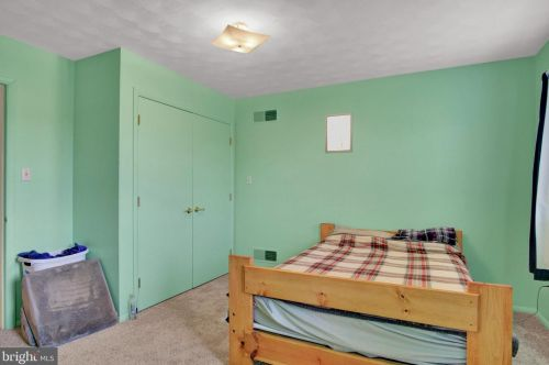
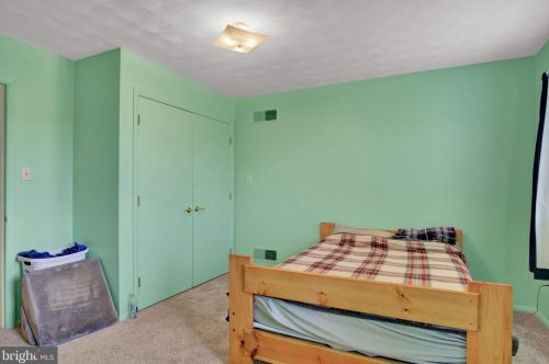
- wall art (338, 133)
